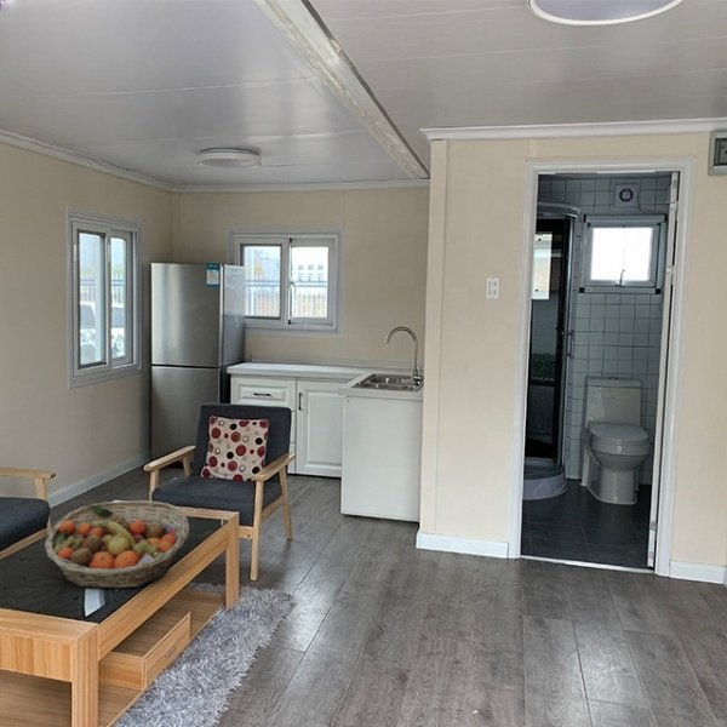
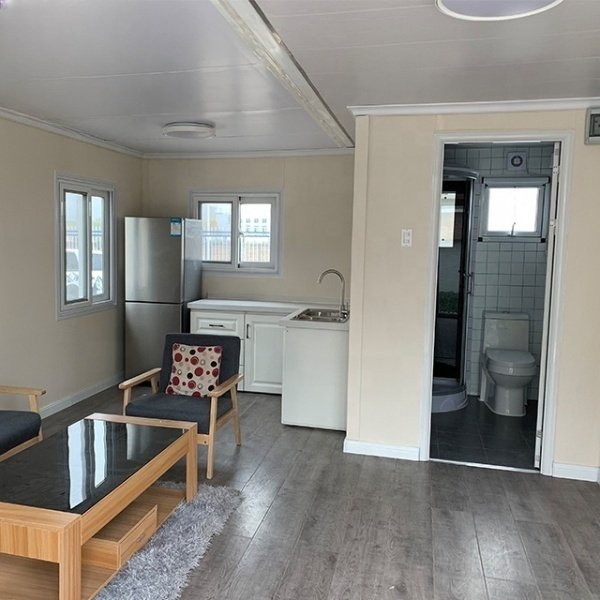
- fruit basket (119, 543)
